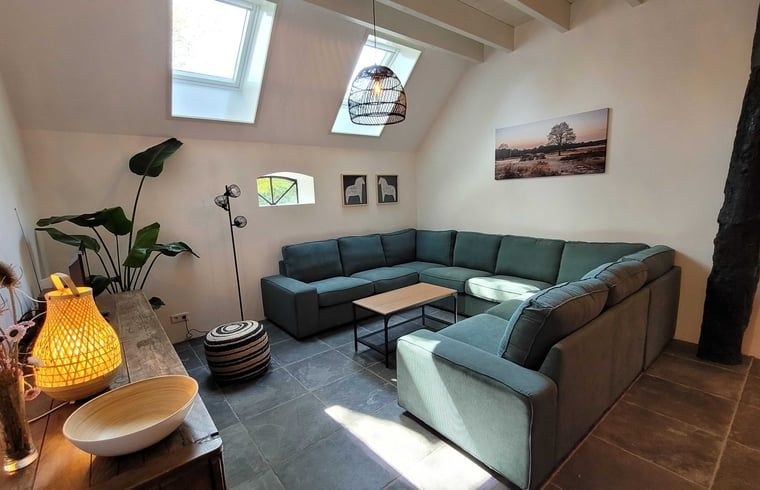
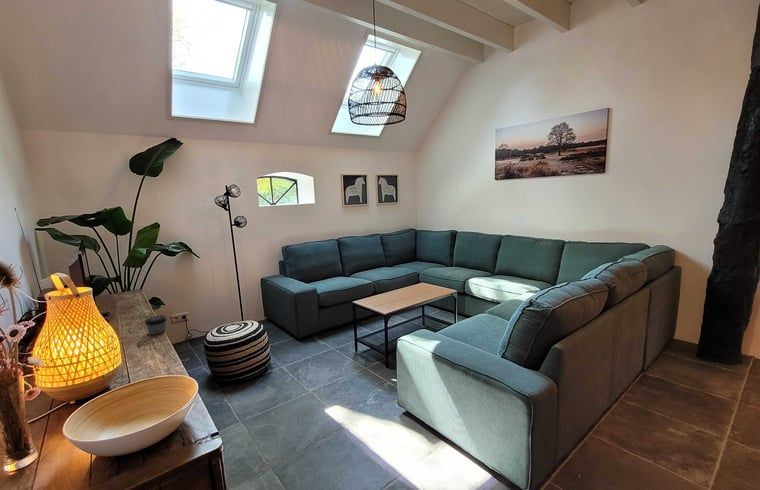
+ jar (156, 325)
